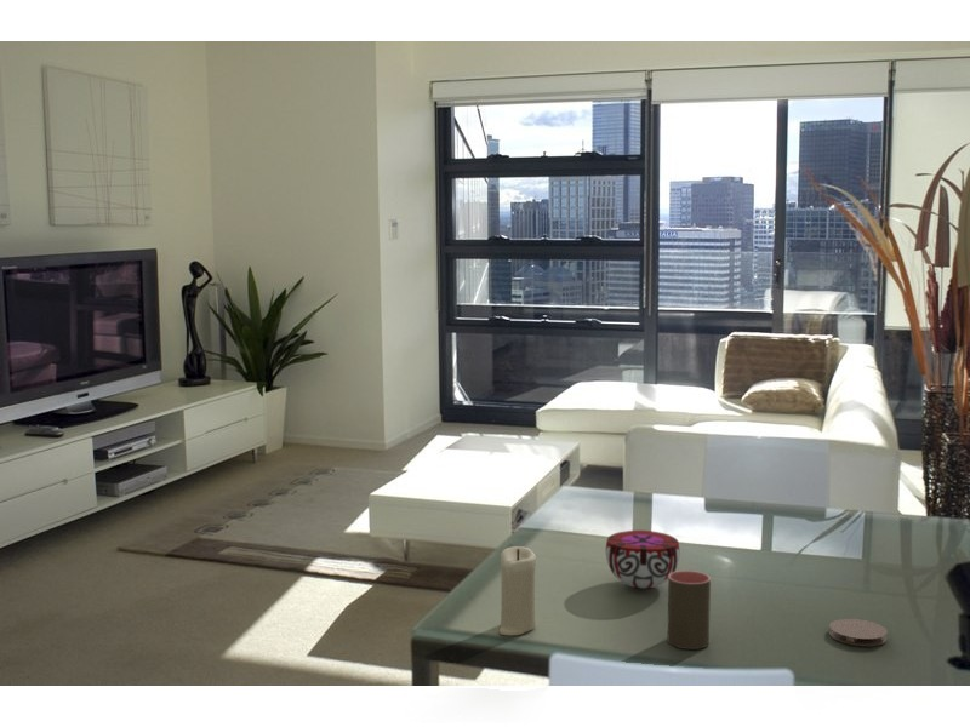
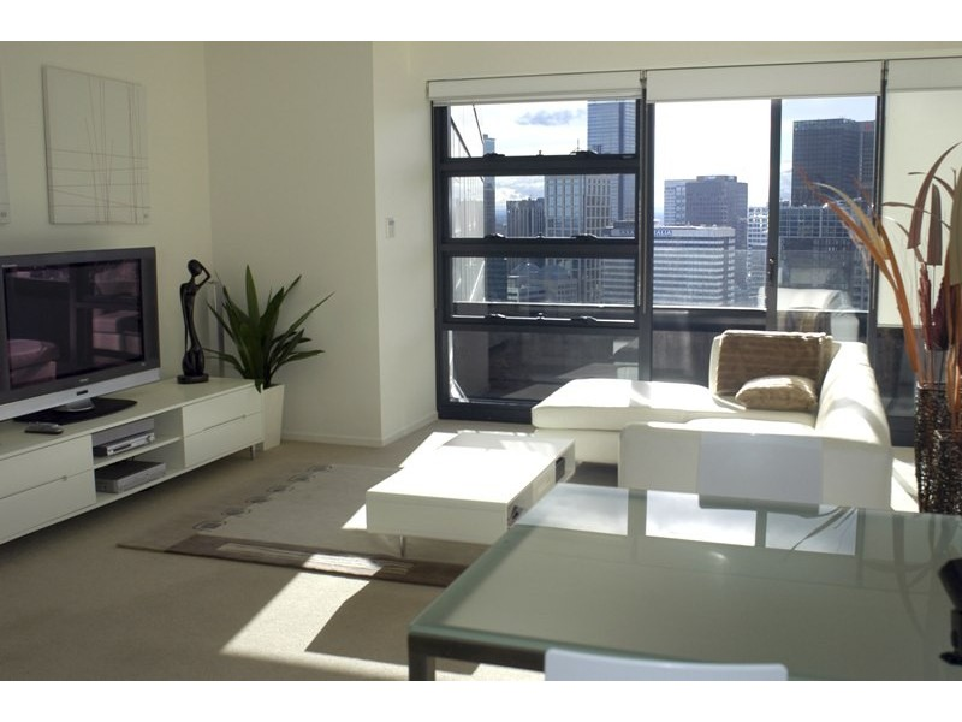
- cup (689, 609)
- candle (517, 588)
- coaster (857, 631)
- decorative bowl (641, 562)
